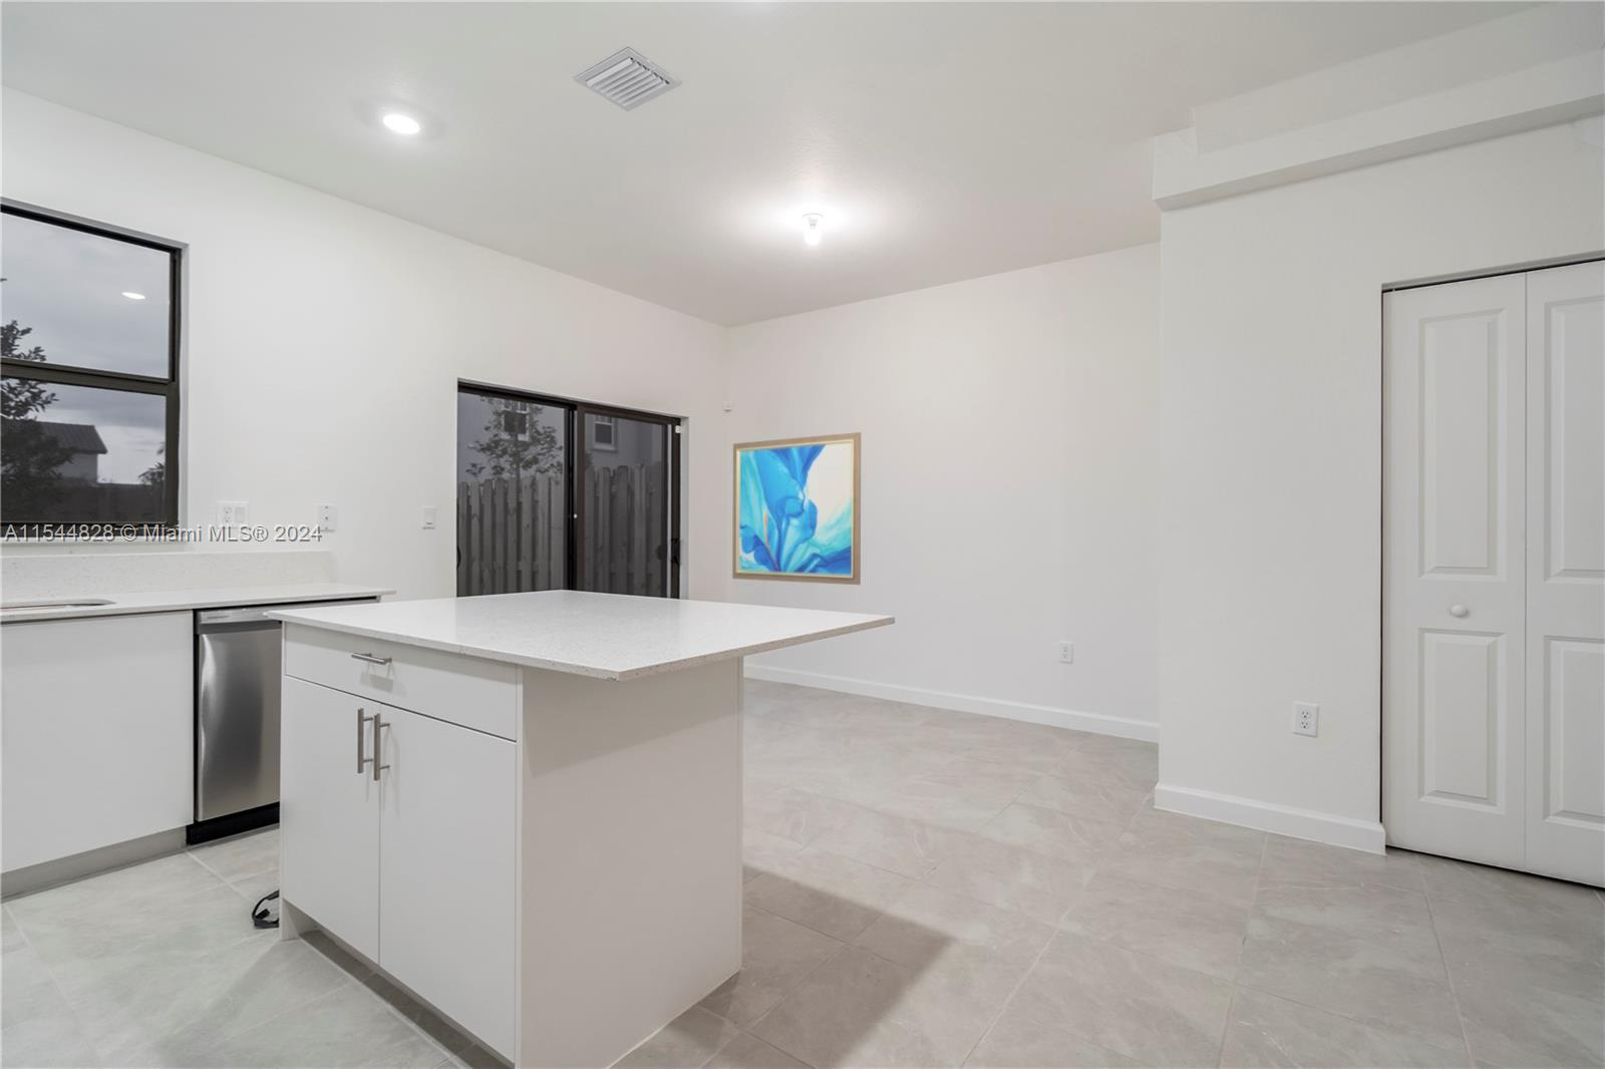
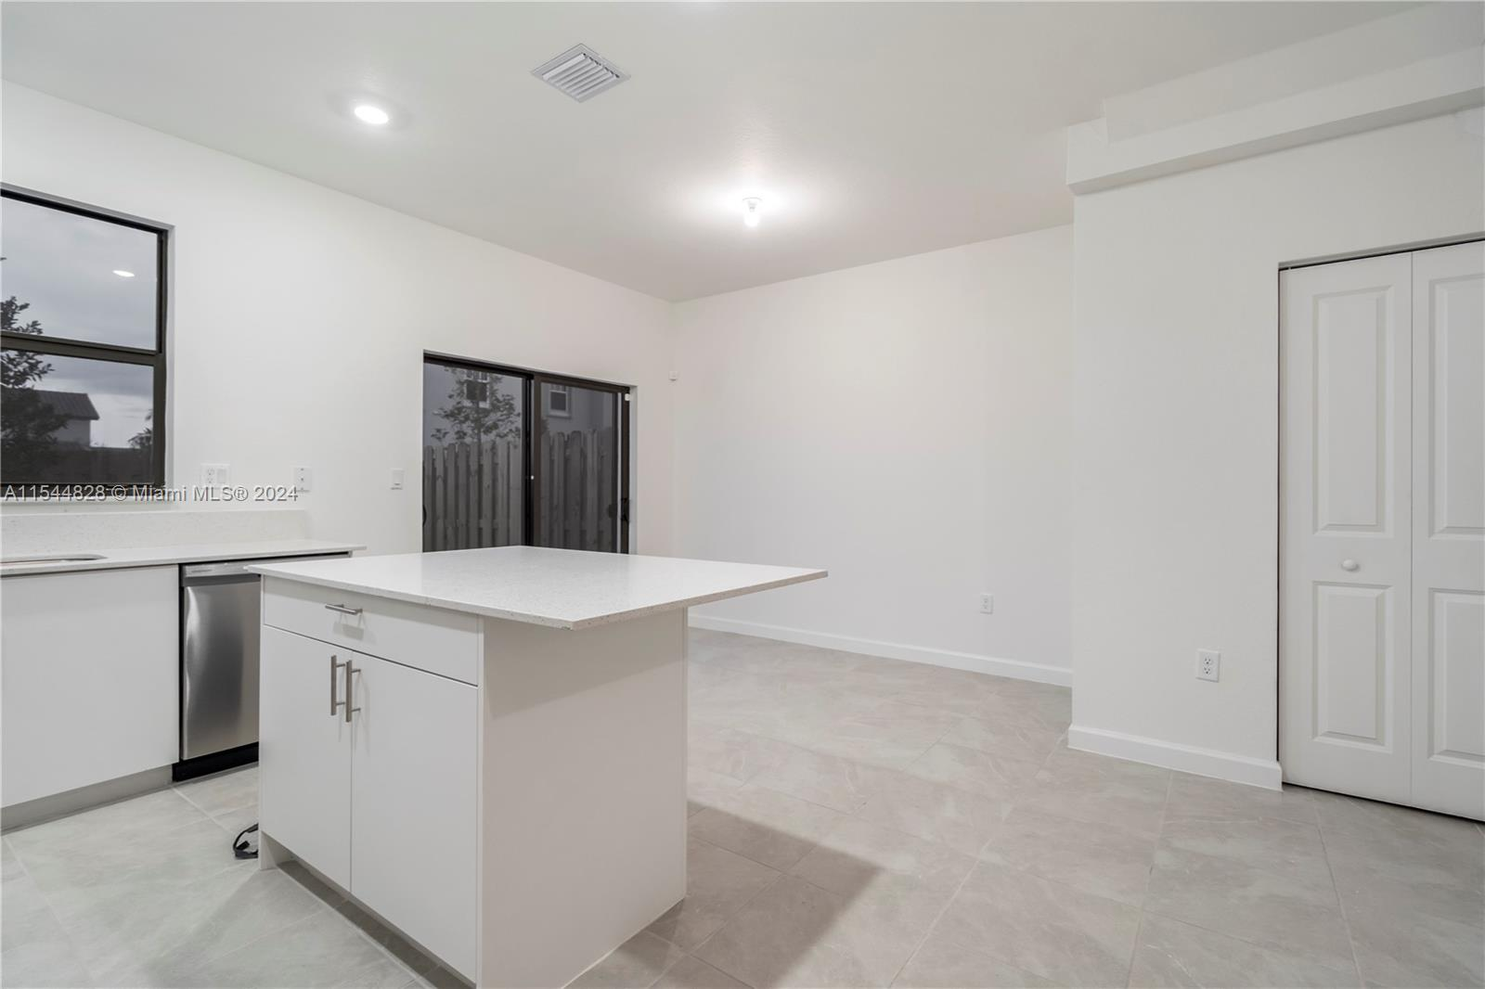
- wall art (791, 509)
